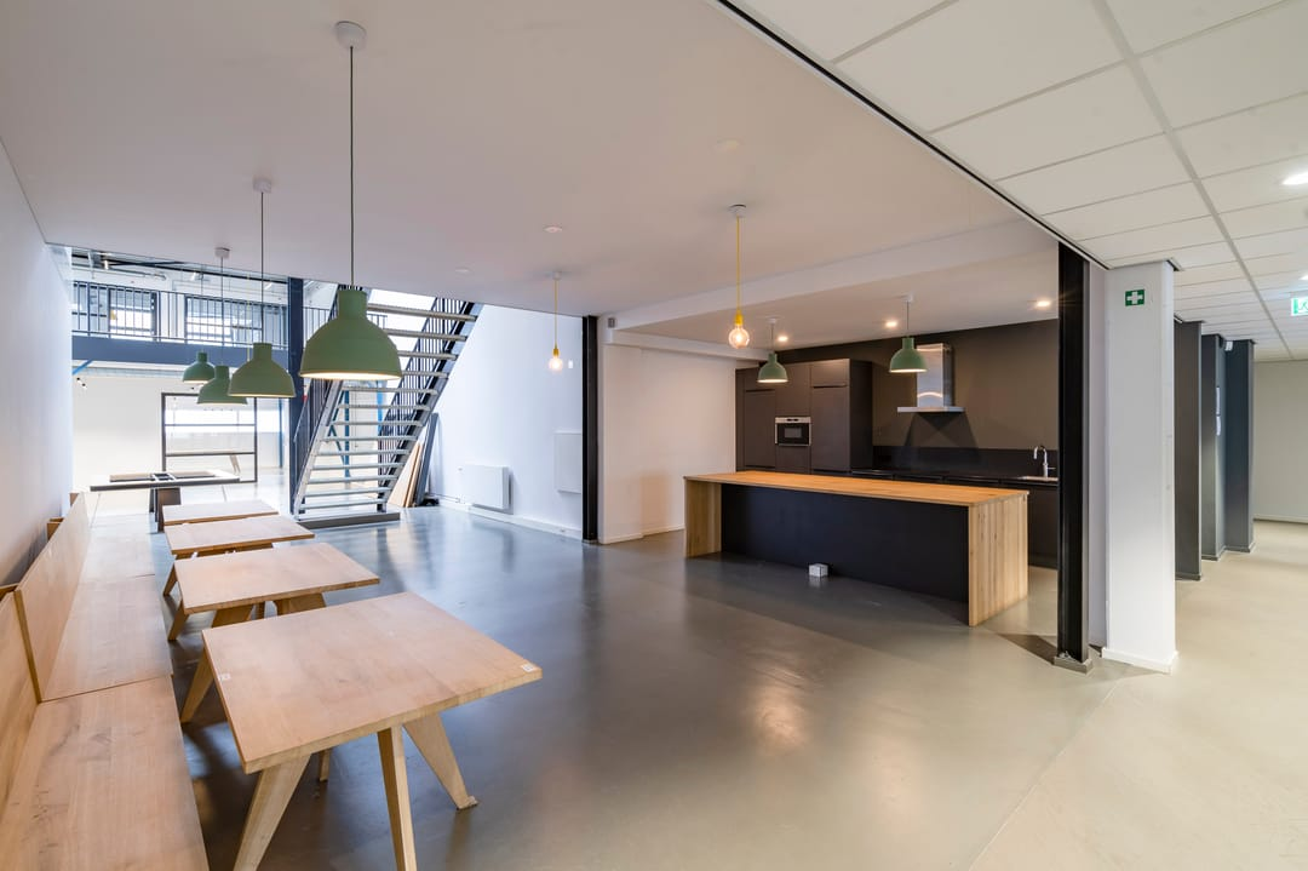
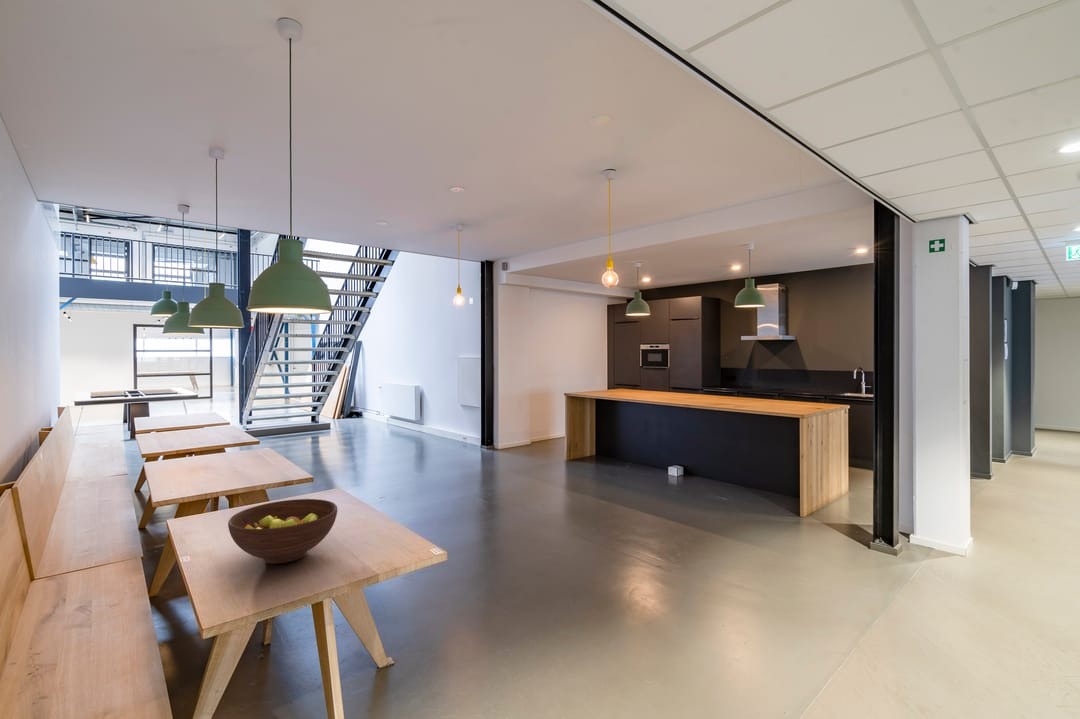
+ fruit bowl (285, 534)
